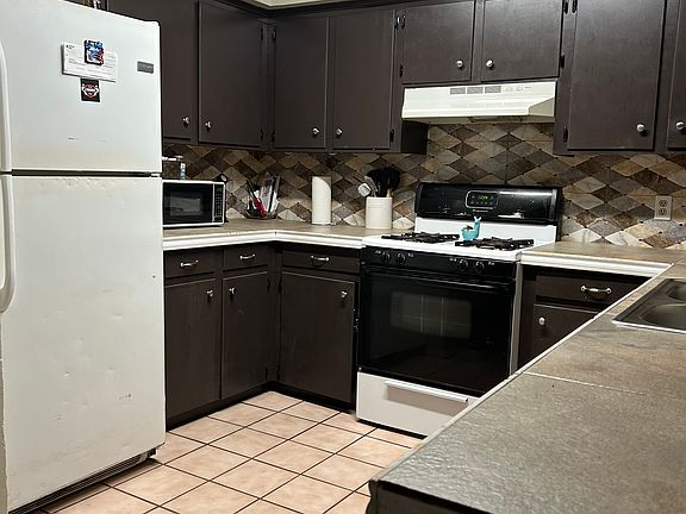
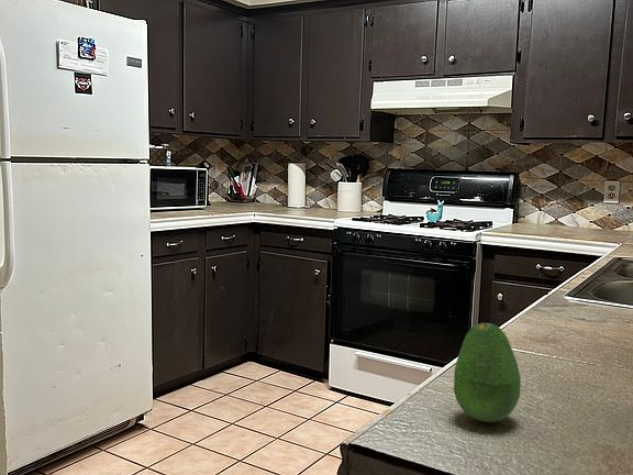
+ fruit (487, 373)
